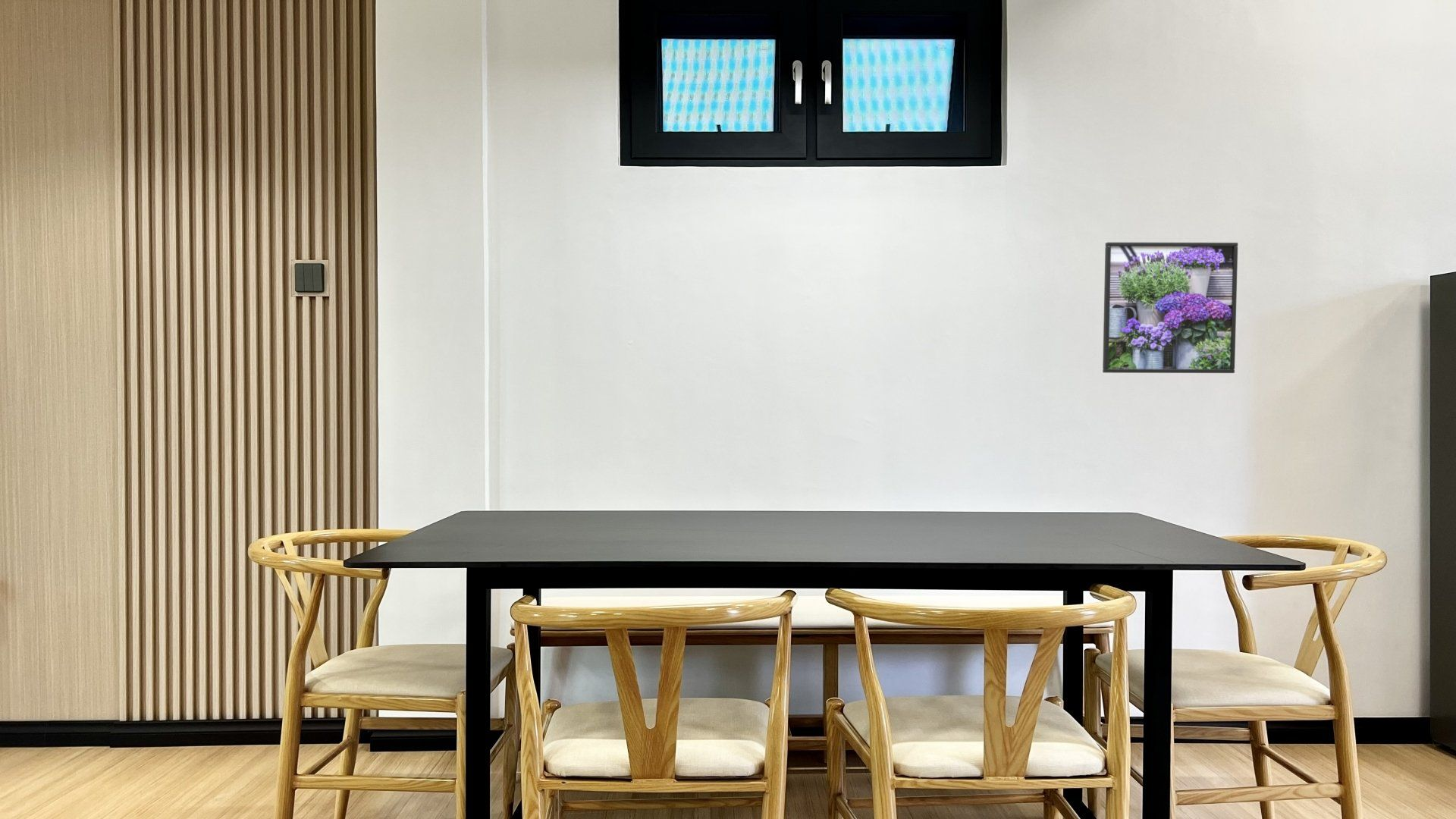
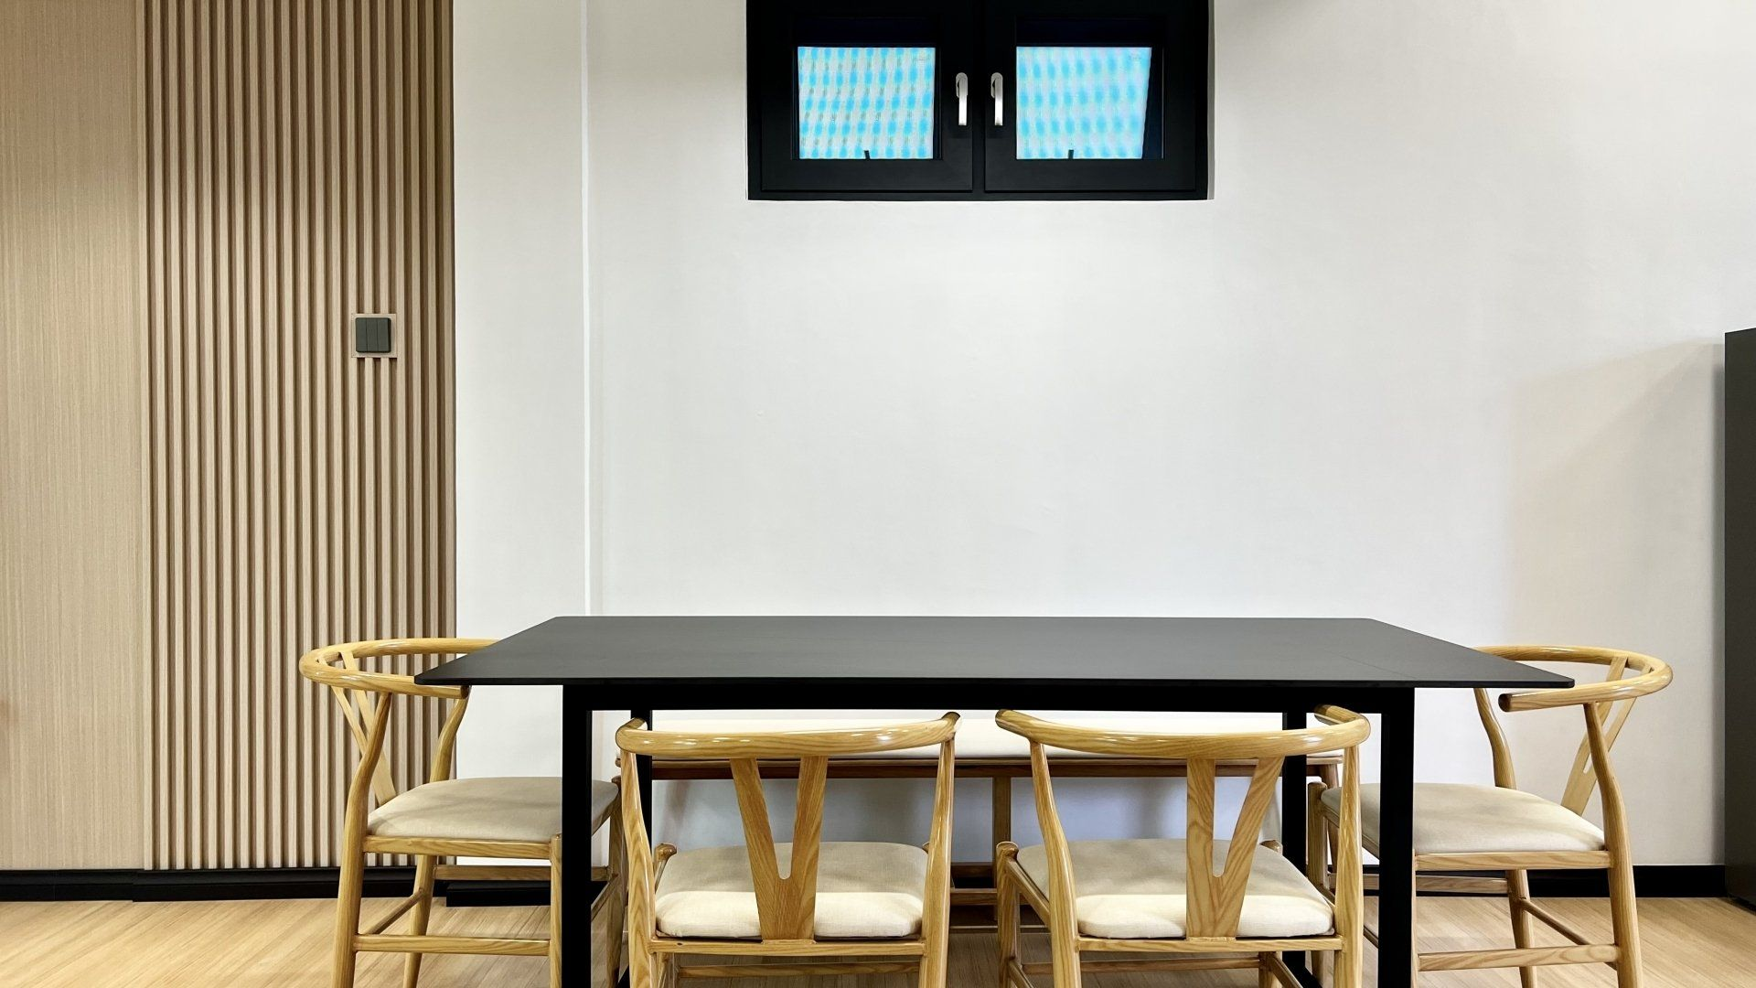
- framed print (1169, 308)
